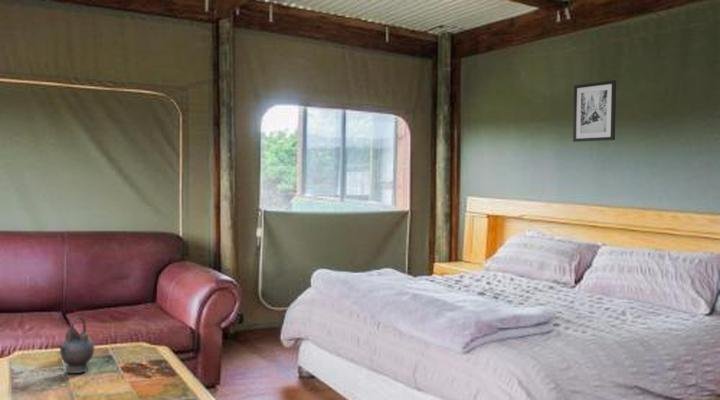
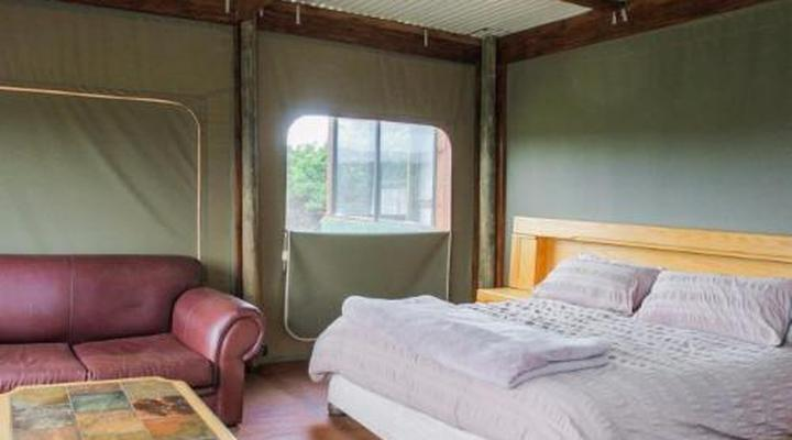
- teapot (74, 344)
- wall art (593, 112)
